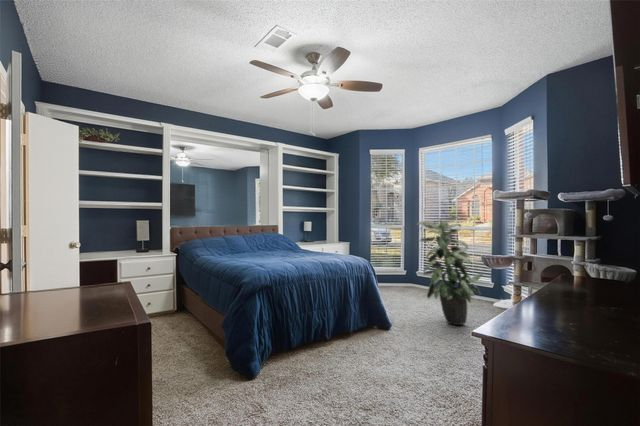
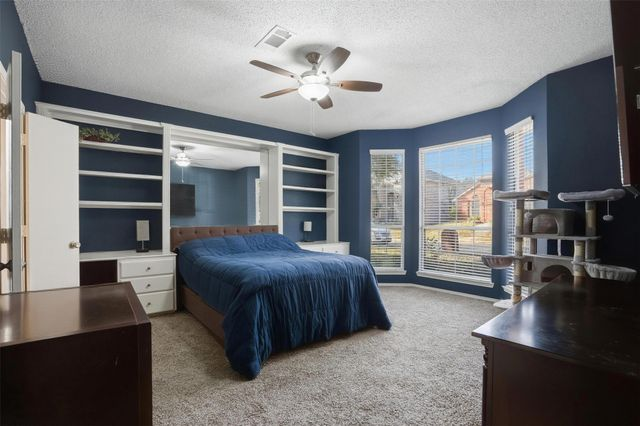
- indoor plant (448, 269)
